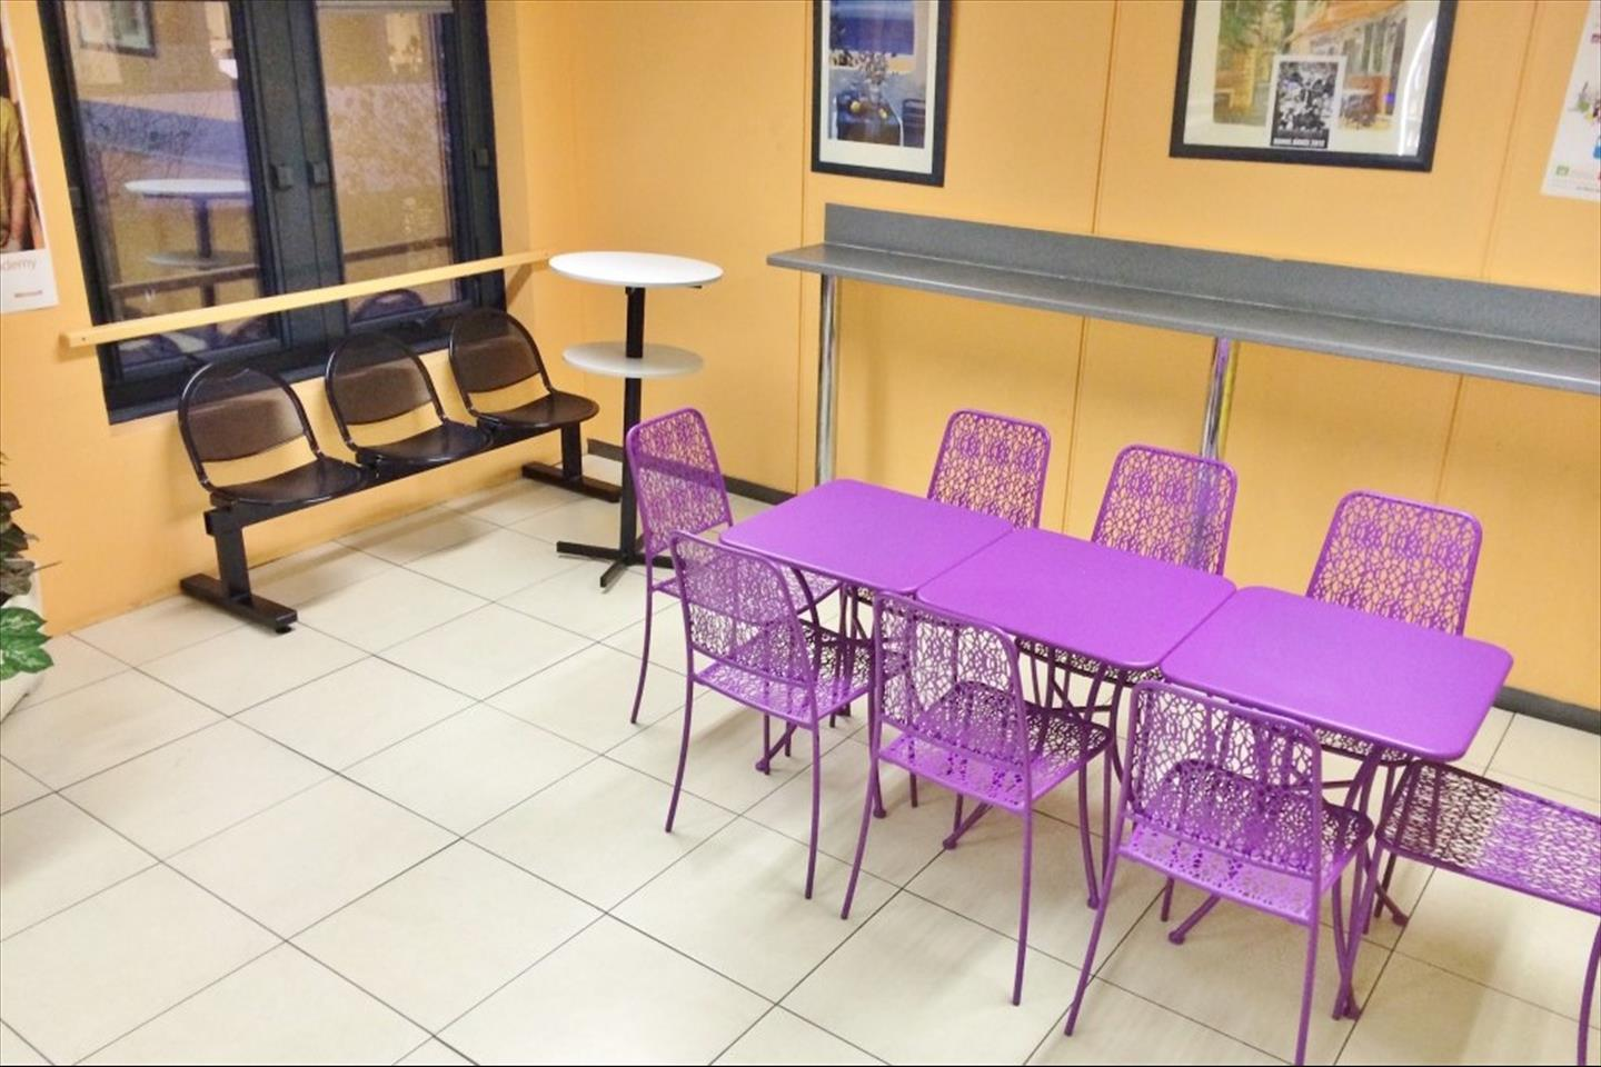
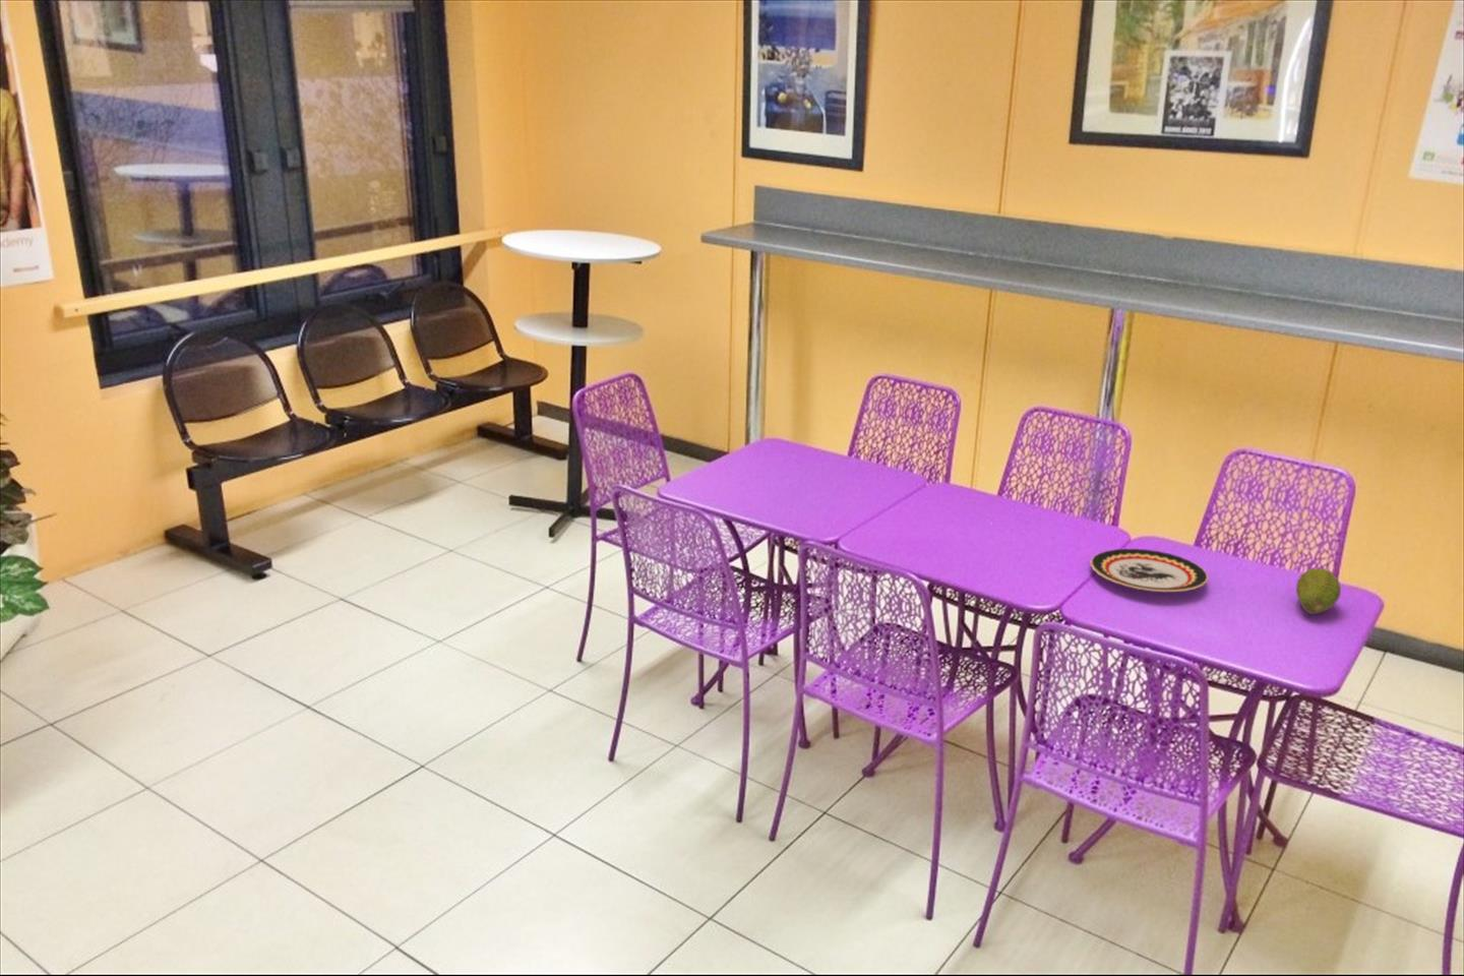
+ fruit (1318, 590)
+ plate (1148, 572)
